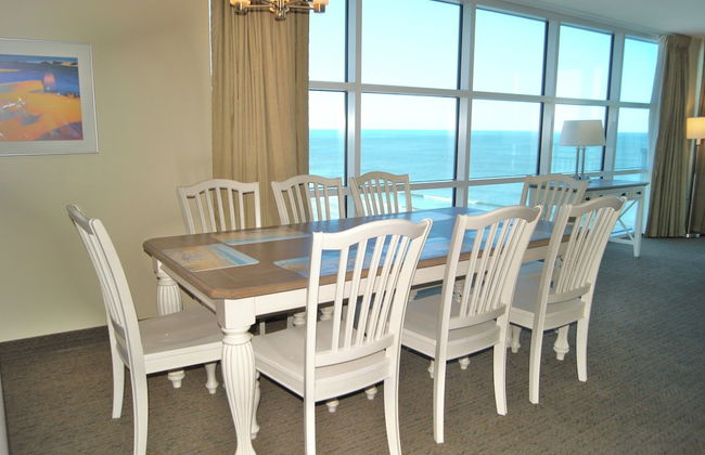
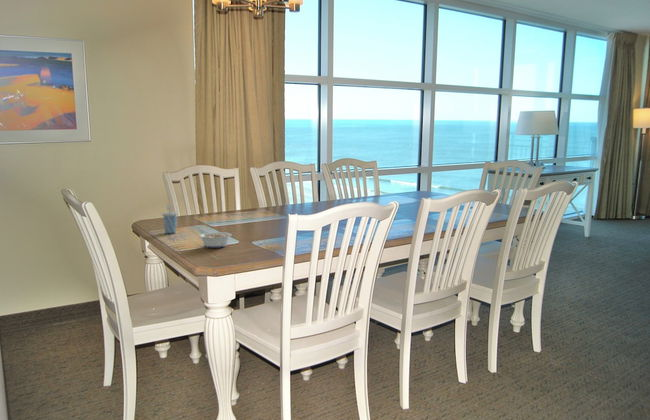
+ legume (214, 239)
+ cup (169, 217)
